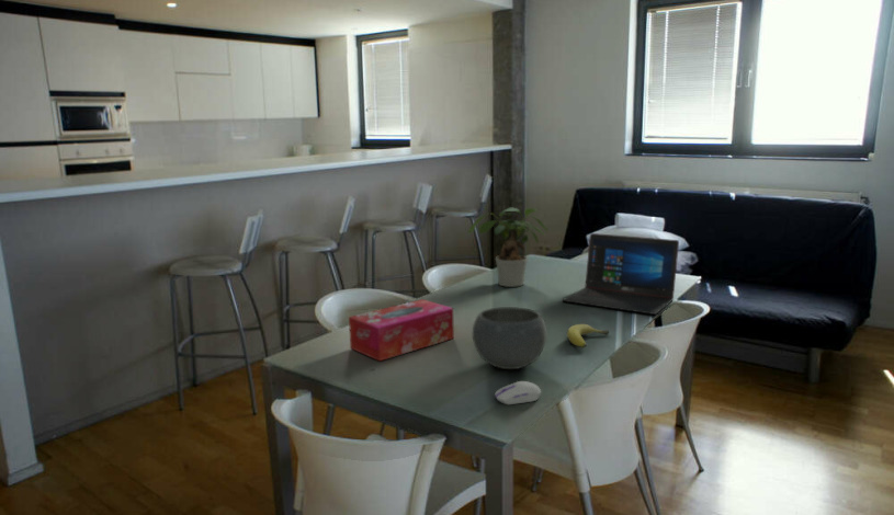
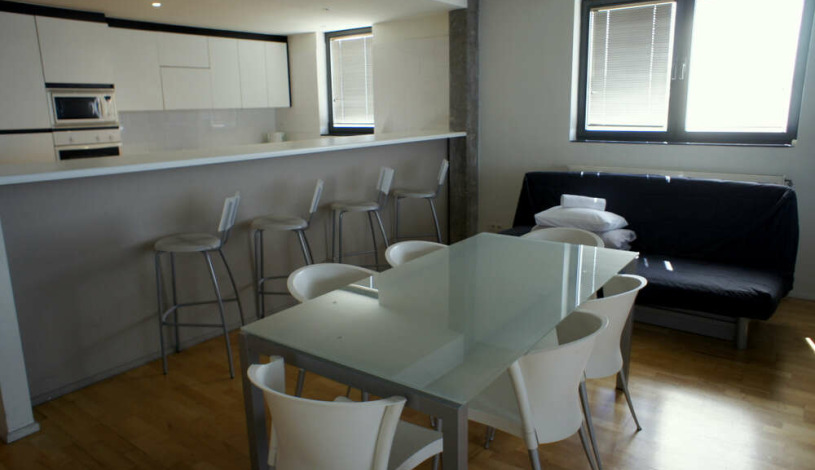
- laptop (620, 271)
- fruit (584, 333)
- potted plant (514, 244)
- computer mouse (518, 391)
- tissue box (403, 328)
- bowl (509, 340)
